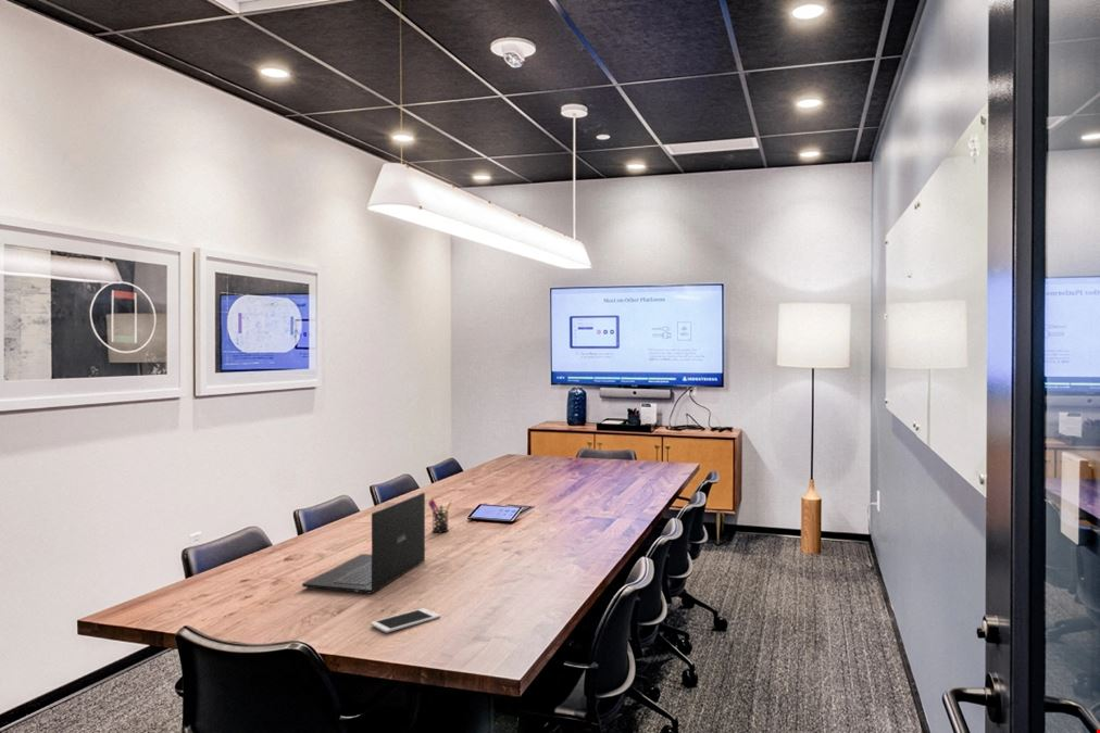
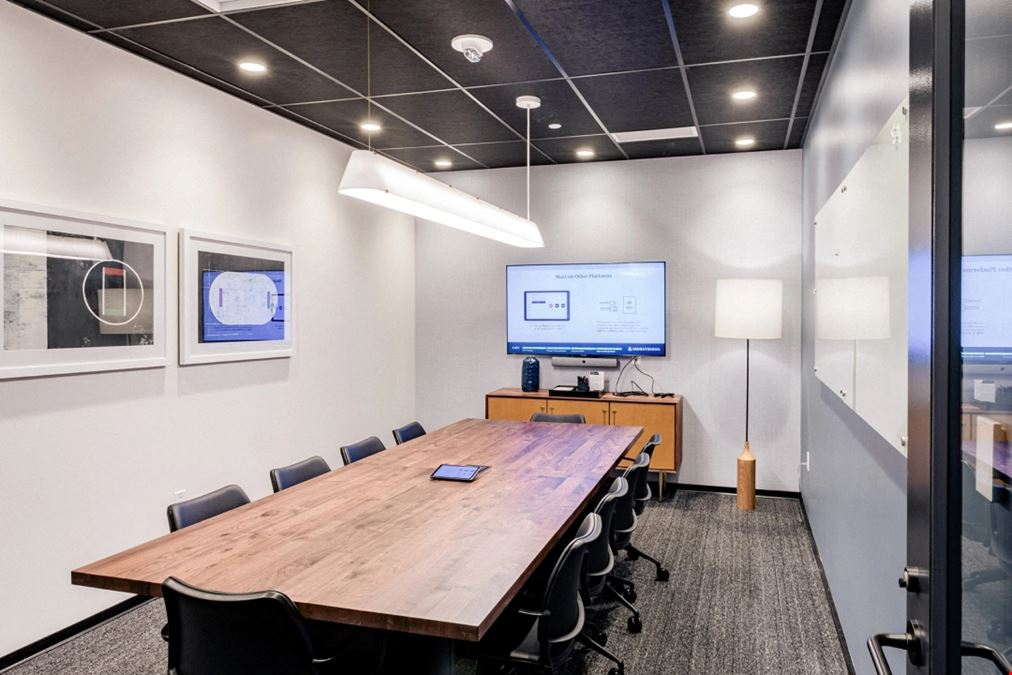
- pen holder (439, 515)
- laptop (372, 536)
- cell phone (405, 619)
